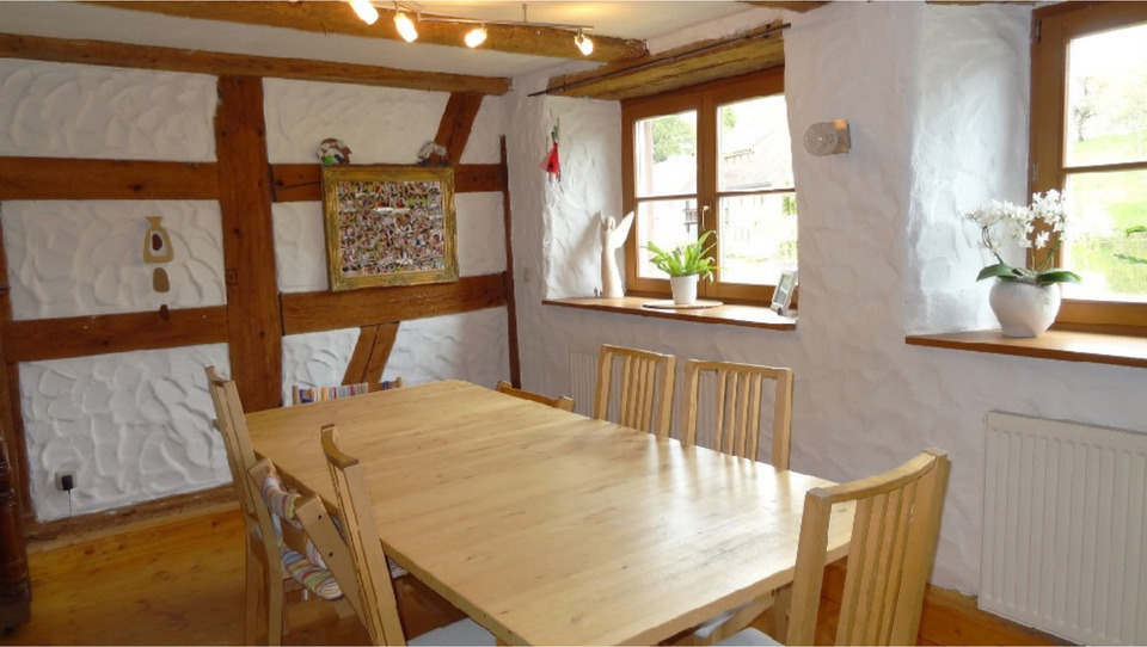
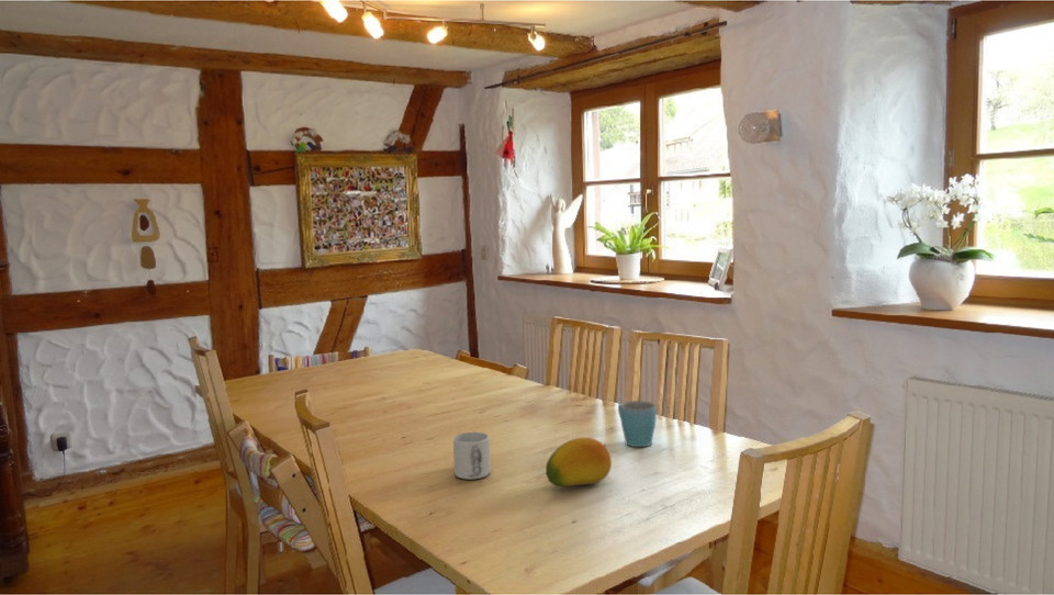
+ fruit (578, 461)
+ mug (633, 422)
+ mug (469, 453)
